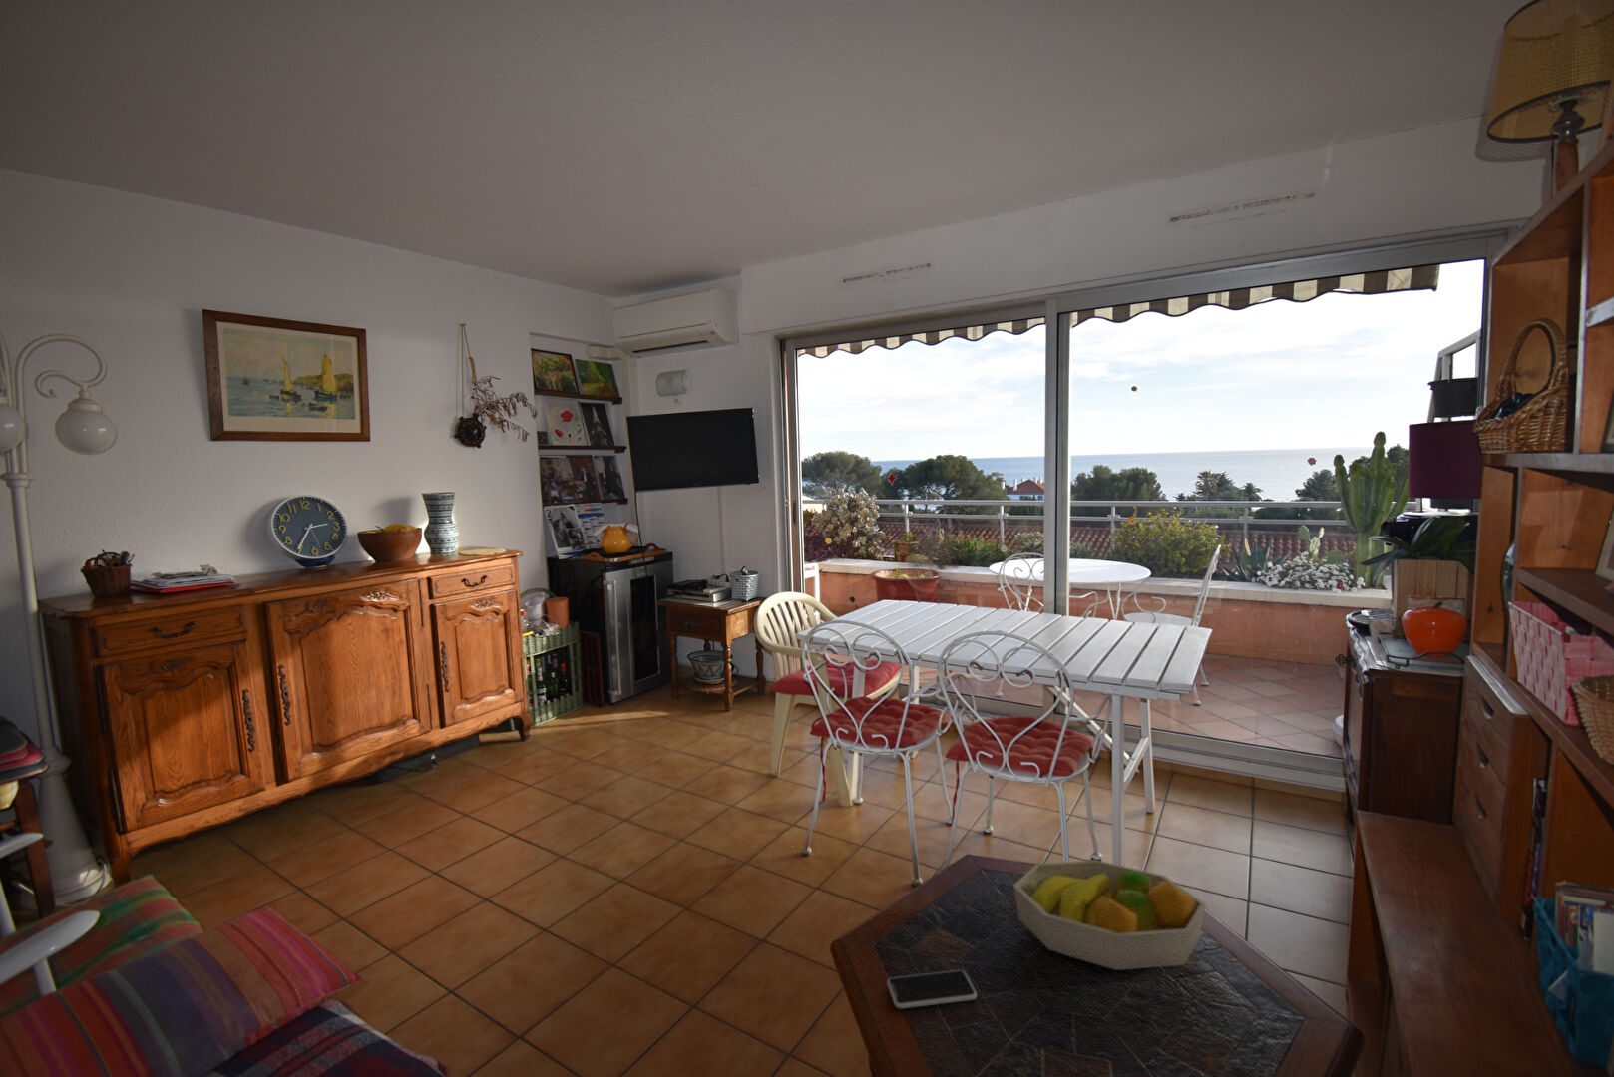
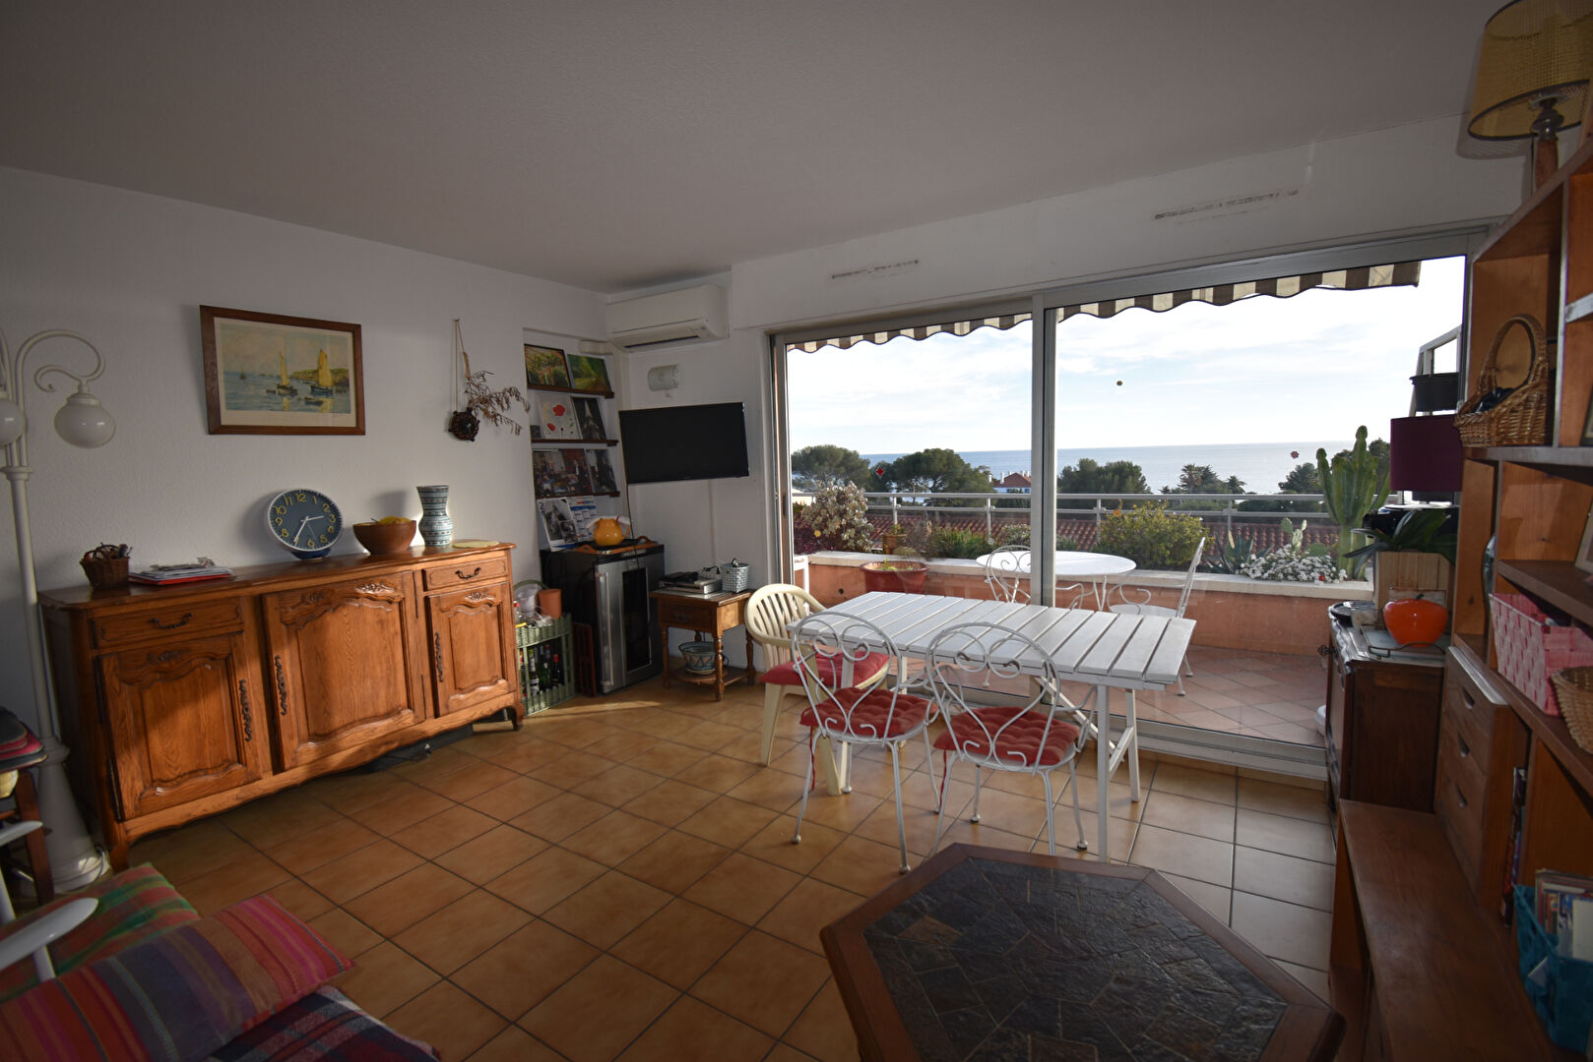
- fruit bowl (1107, 906)
- smartphone (930, 988)
